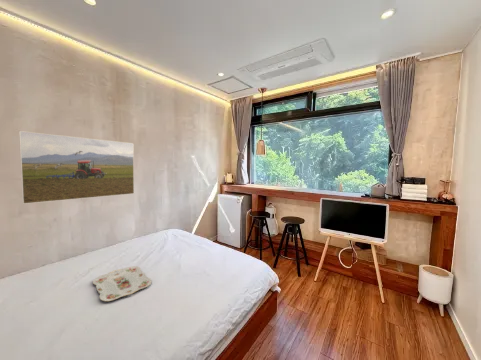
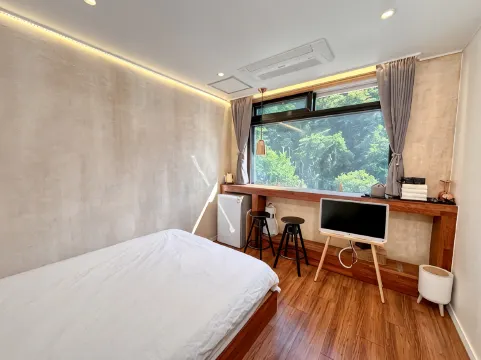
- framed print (87, 168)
- serving tray (122, 281)
